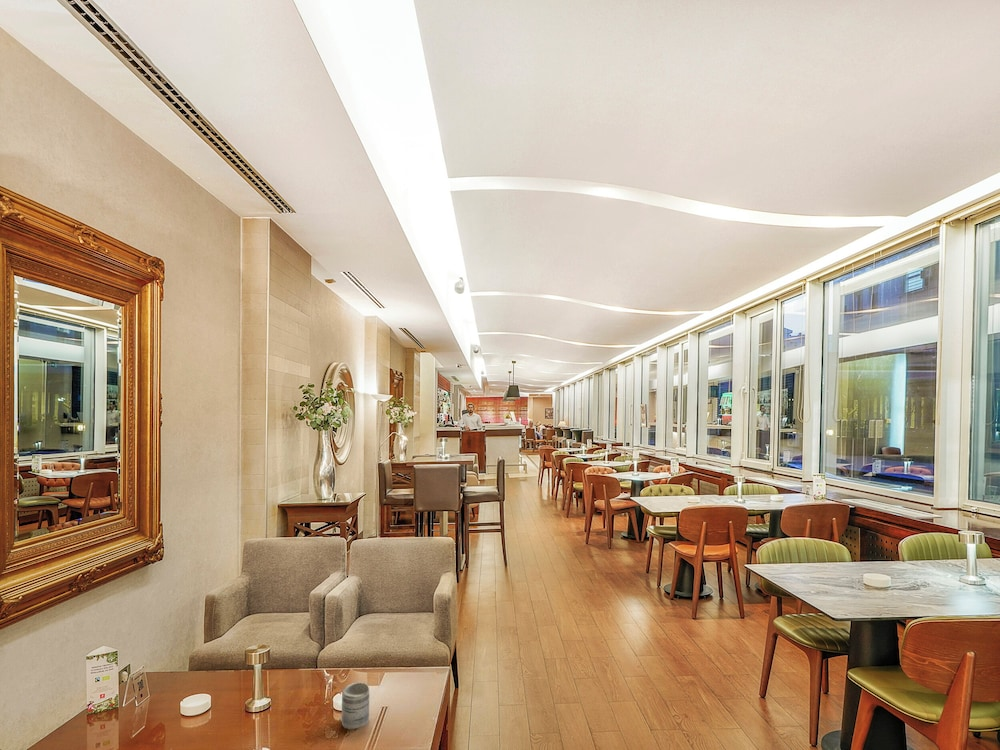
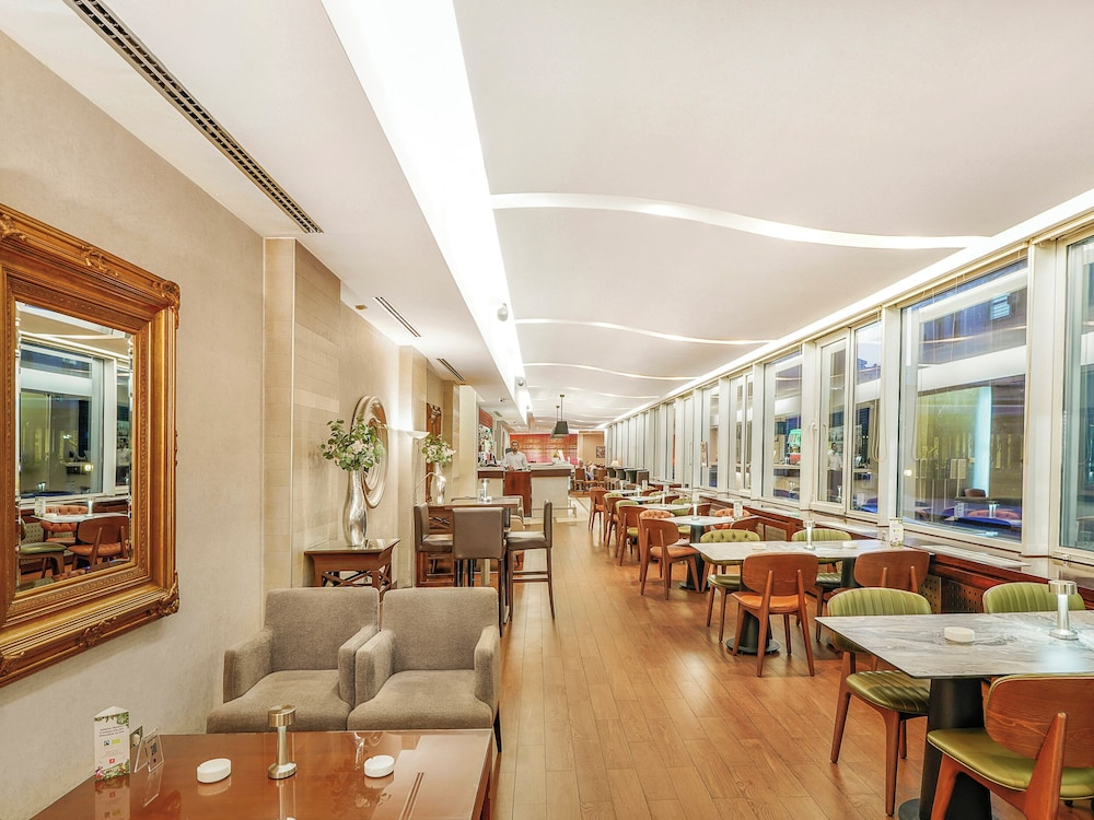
- mug (356, 701)
